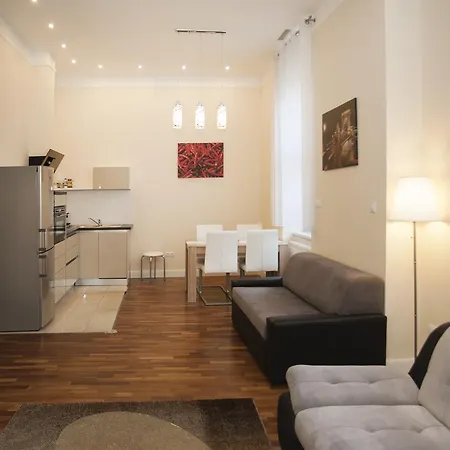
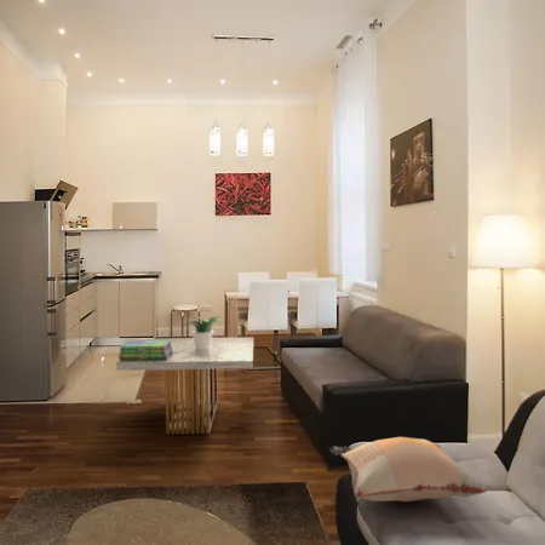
+ coffee table (194, 382)
+ potted plant (205, 332)
+ stack of books (147, 349)
+ decorative pillow (400, 466)
